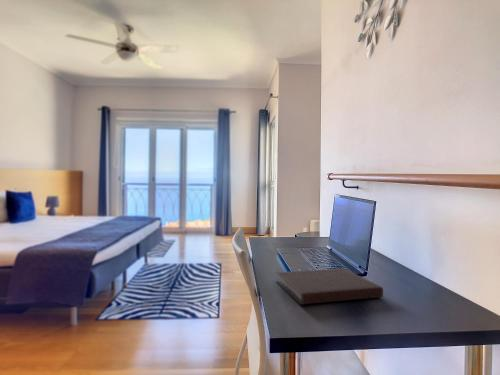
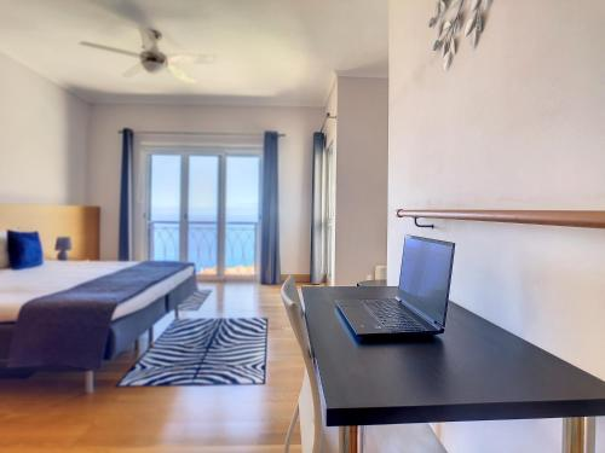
- notebook (325, 284)
